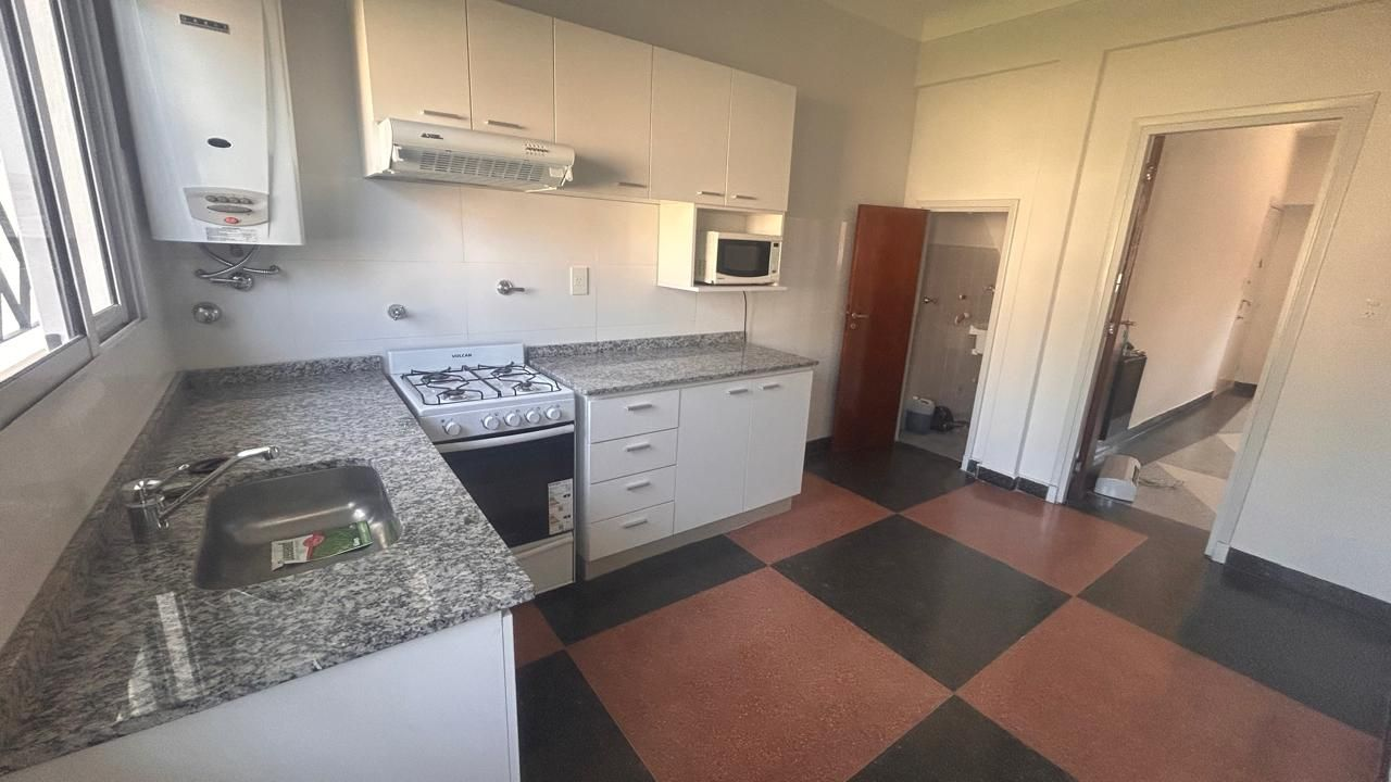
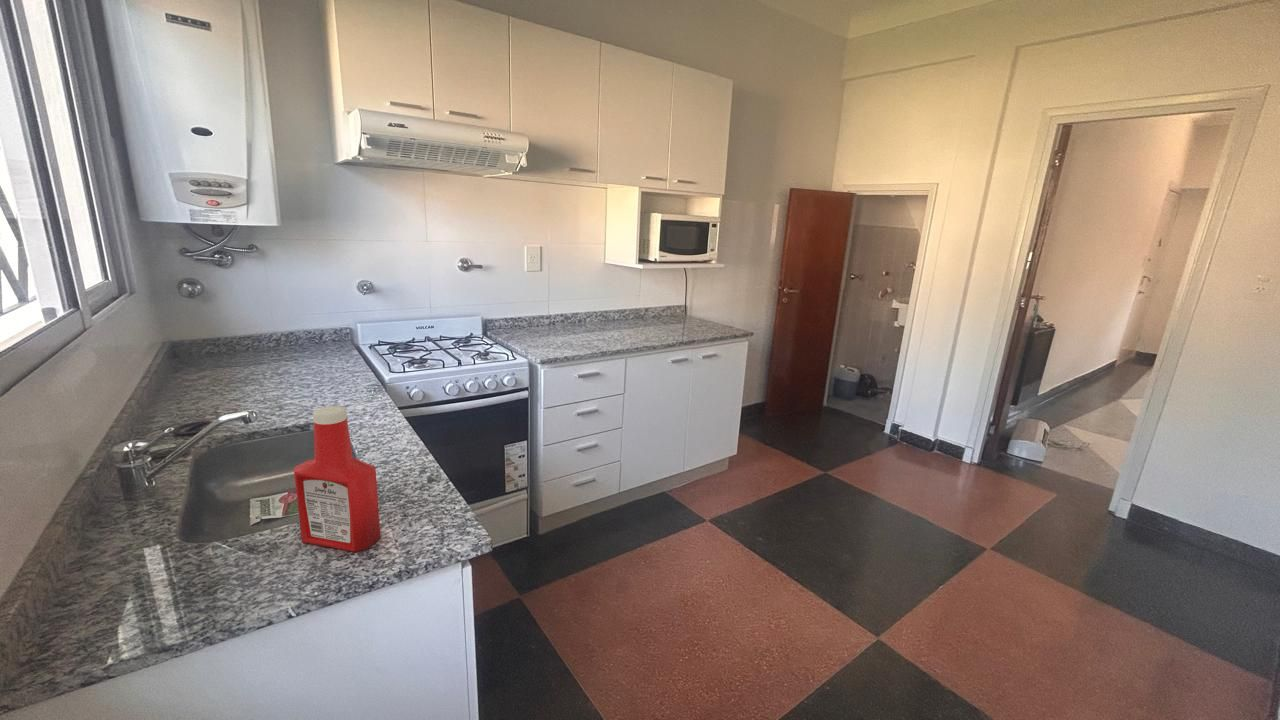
+ soap bottle (335, 475)
